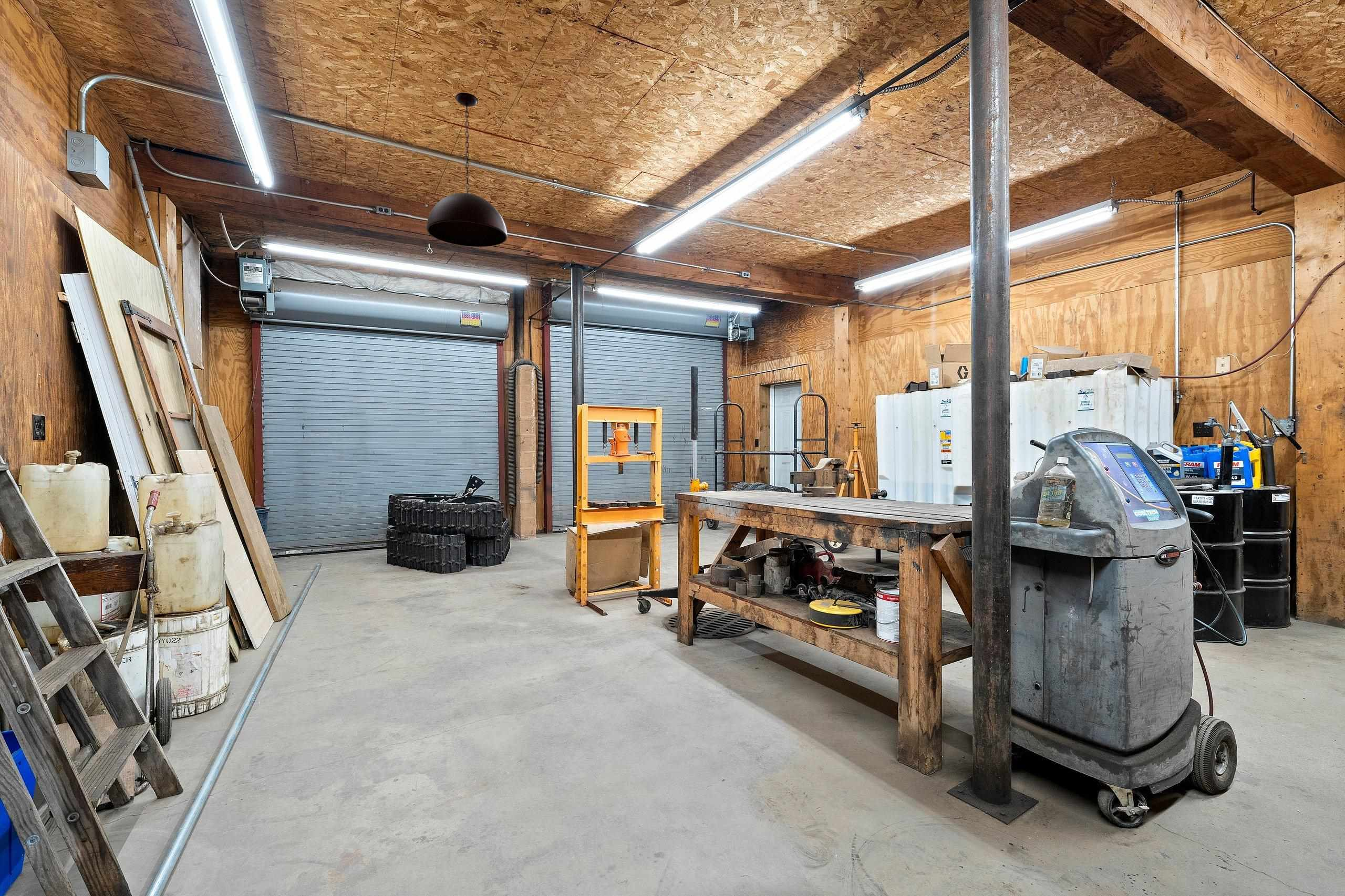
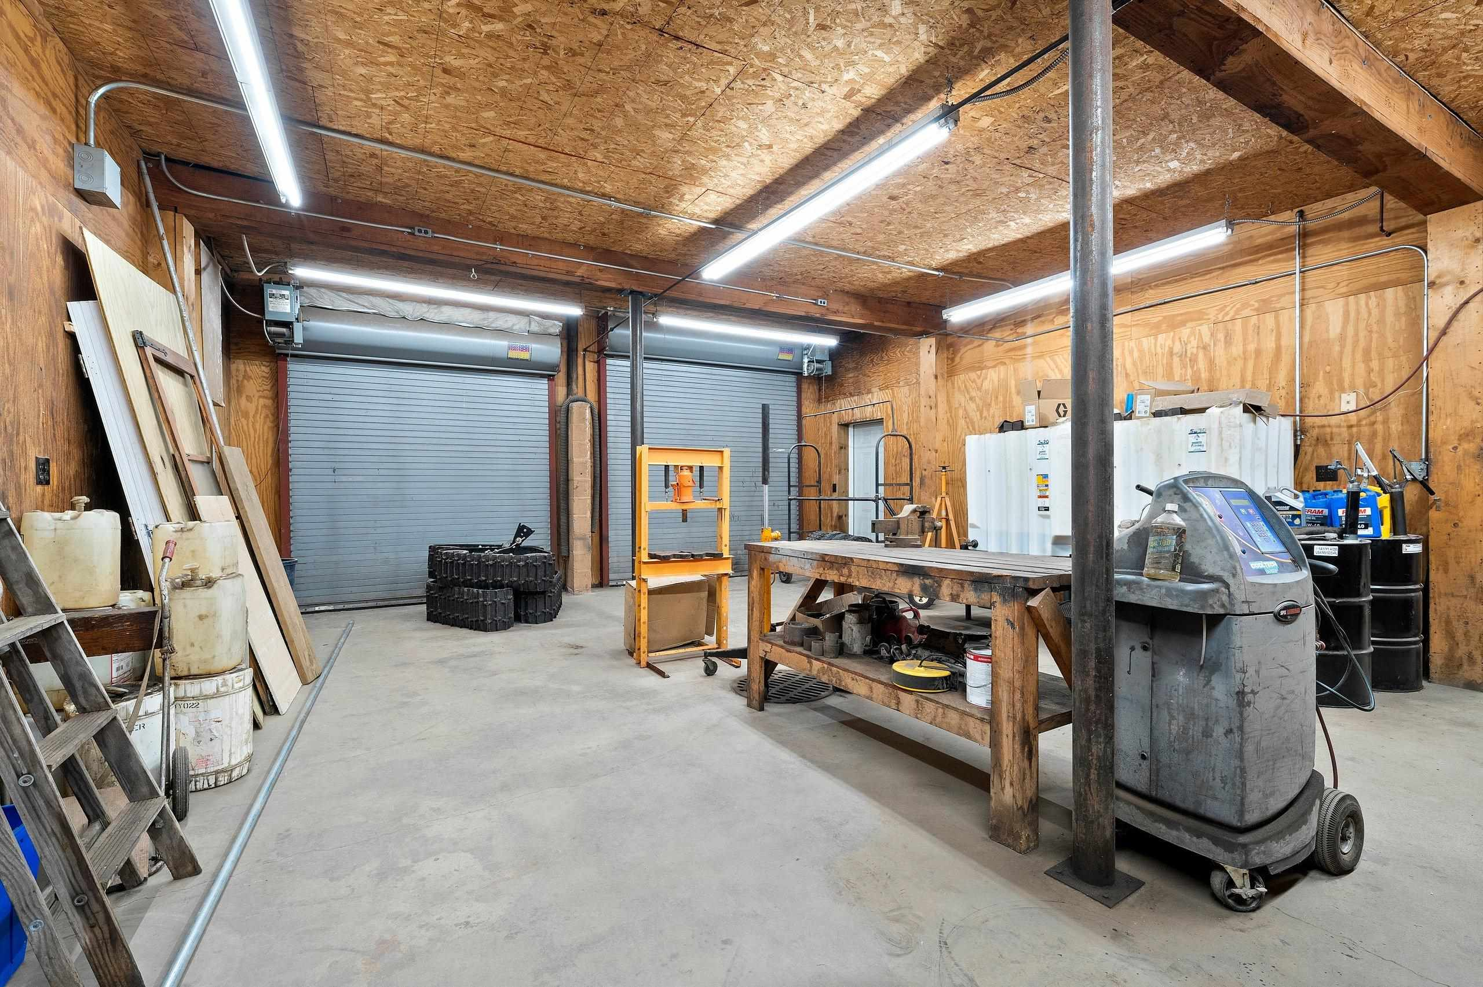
- light fixture (467, 167)
